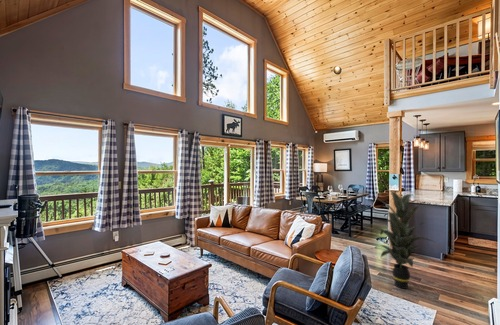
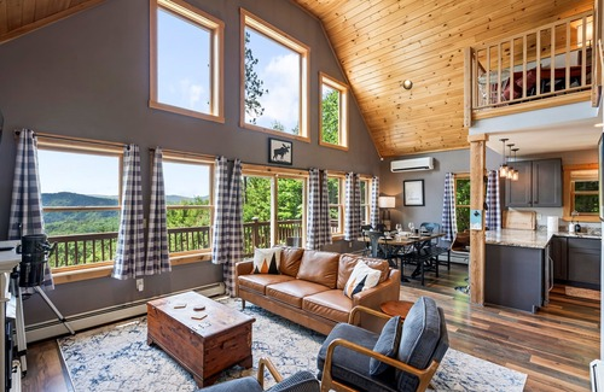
- indoor plant (396, 237)
